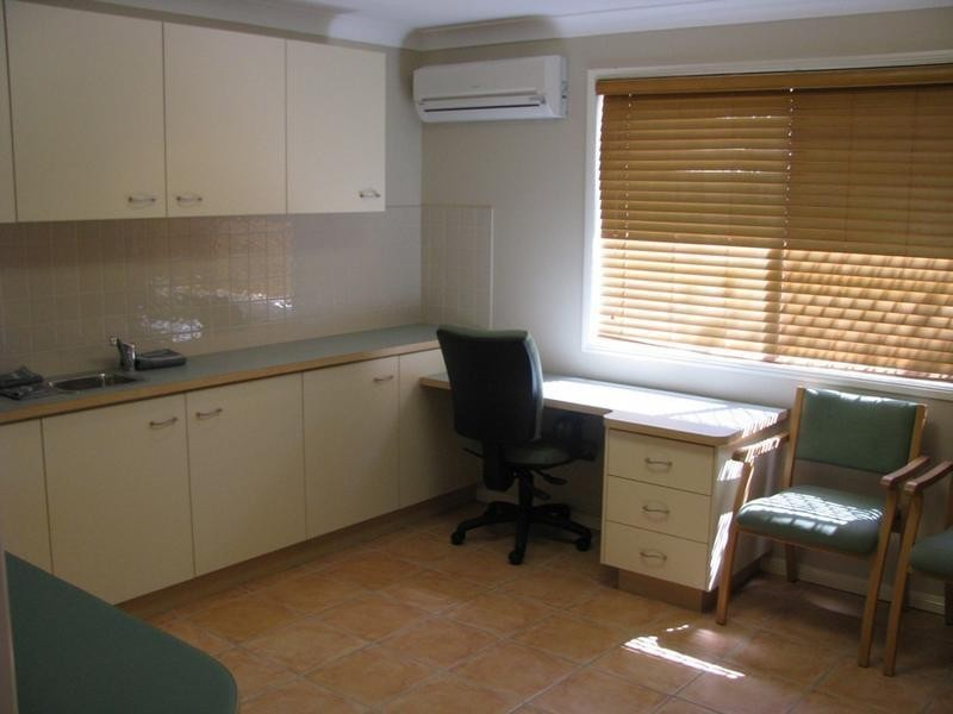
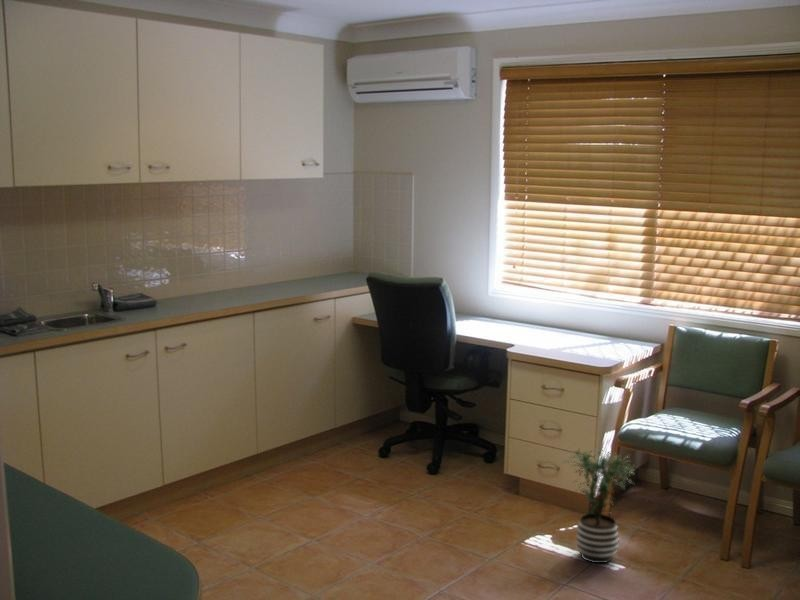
+ potted plant (600, 502)
